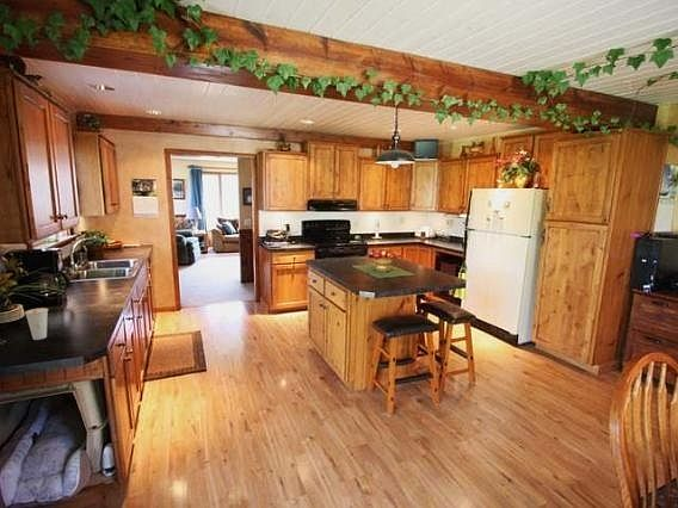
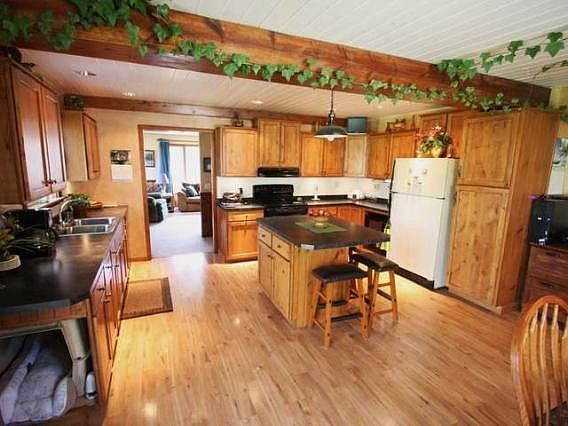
- cup (38, 323)
